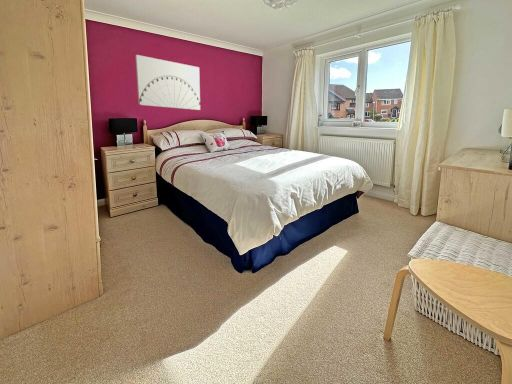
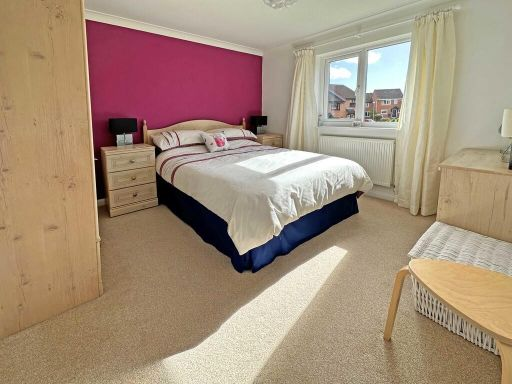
- wall art (170, 85)
